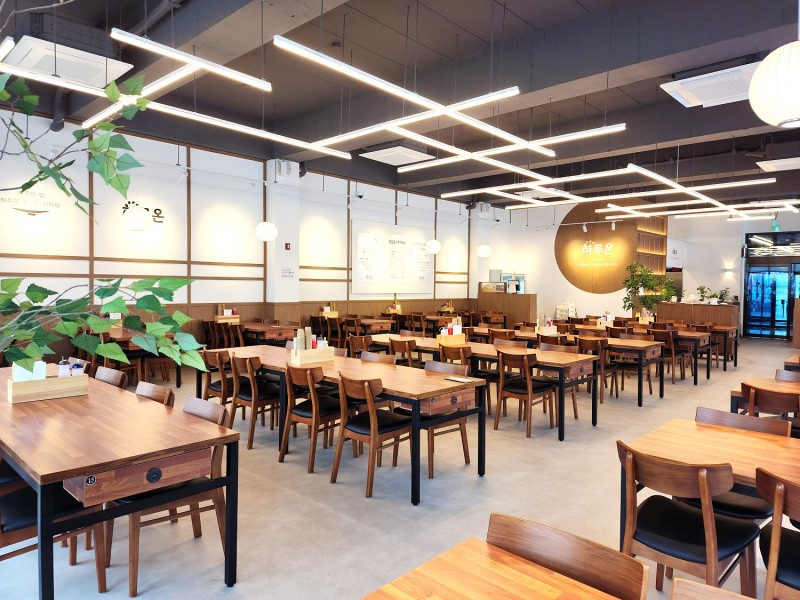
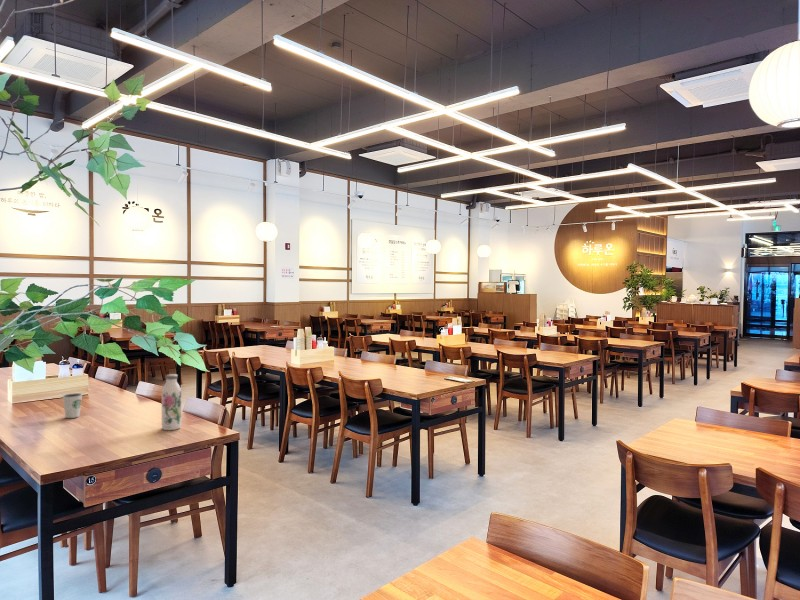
+ water bottle (171, 401)
+ dixie cup (72, 406)
